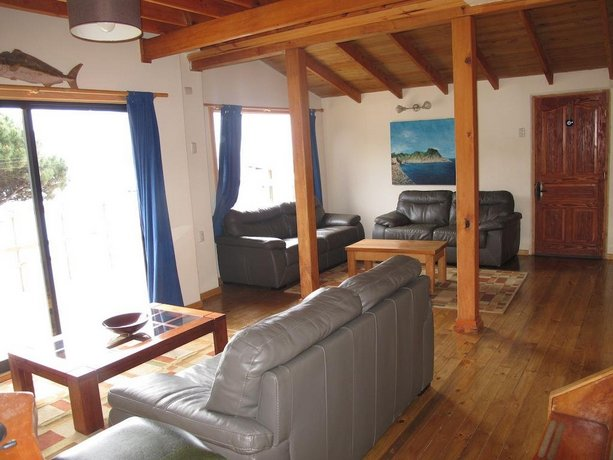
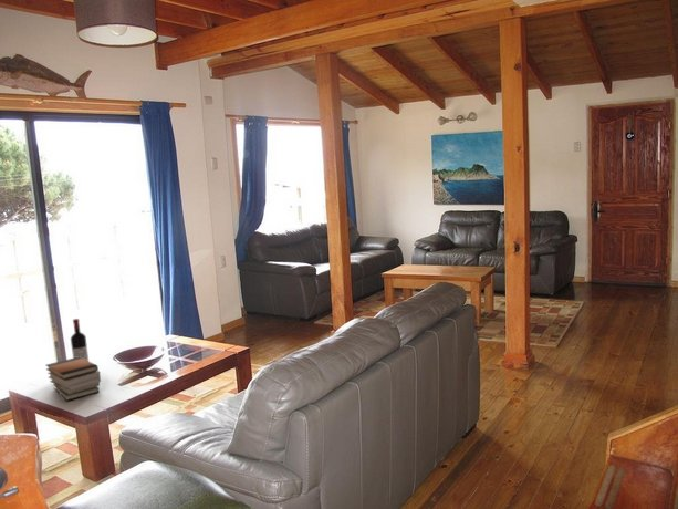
+ wine bottle (79, 344)
+ book stack (73, 377)
